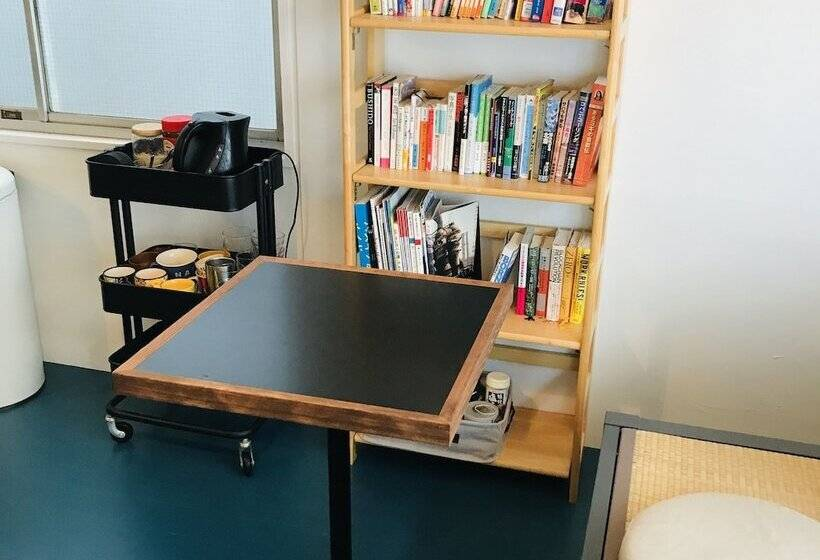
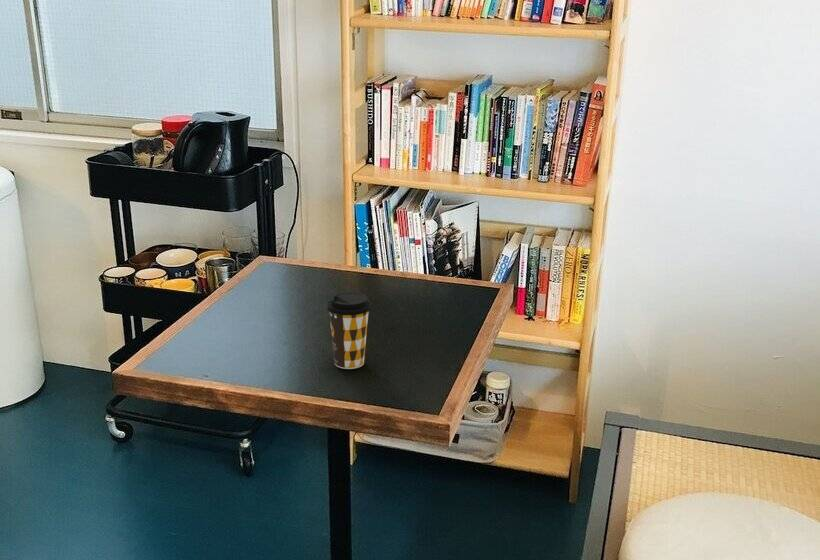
+ coffee cup (349, 330)
